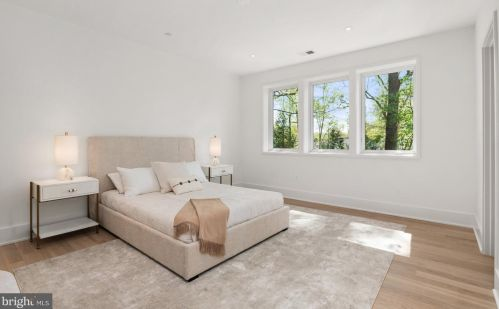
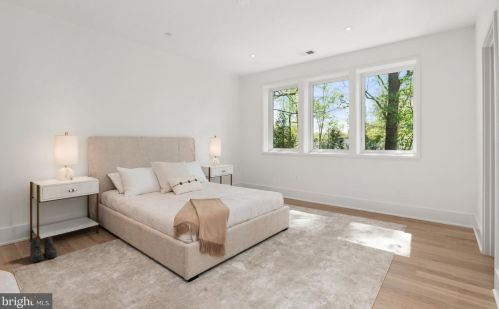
+ boots (44, 247)
